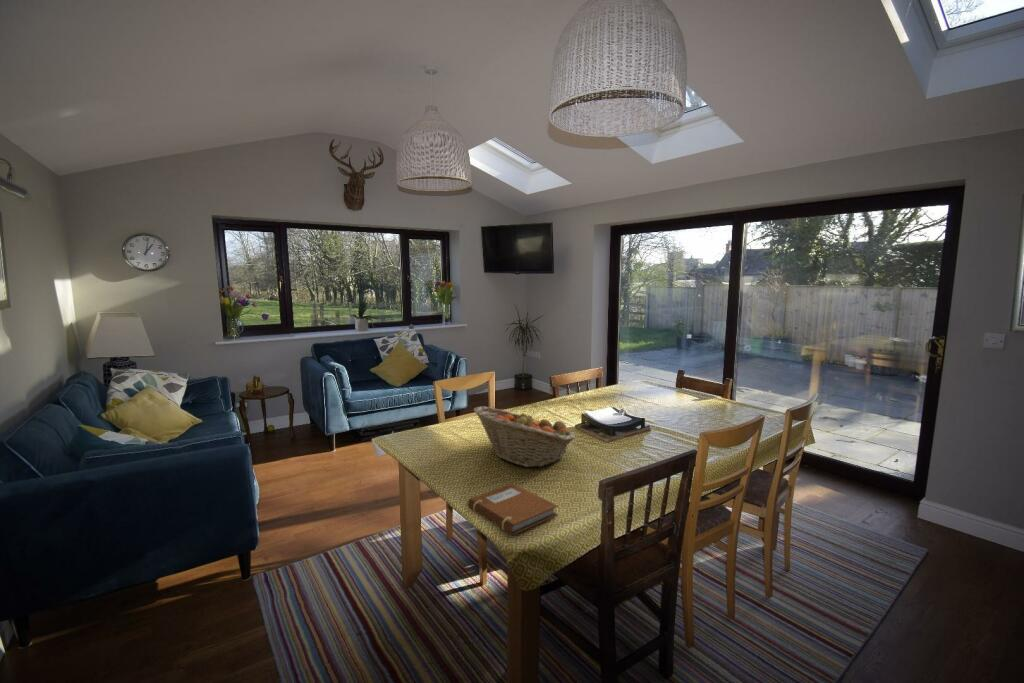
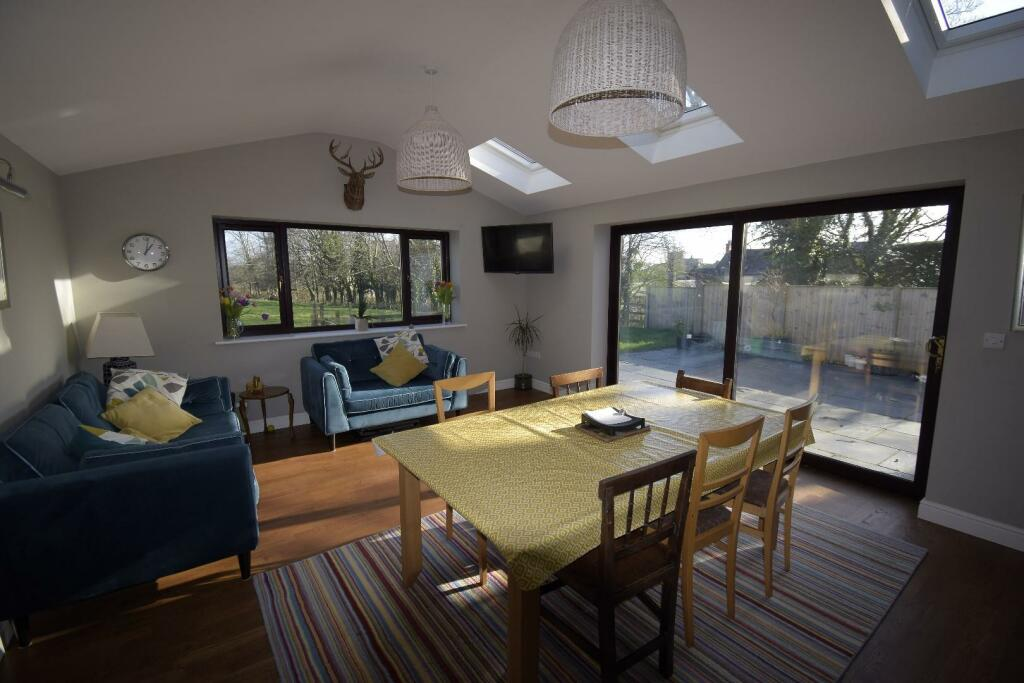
- fruit basket (523, 430)
- notebook (510, 506)
